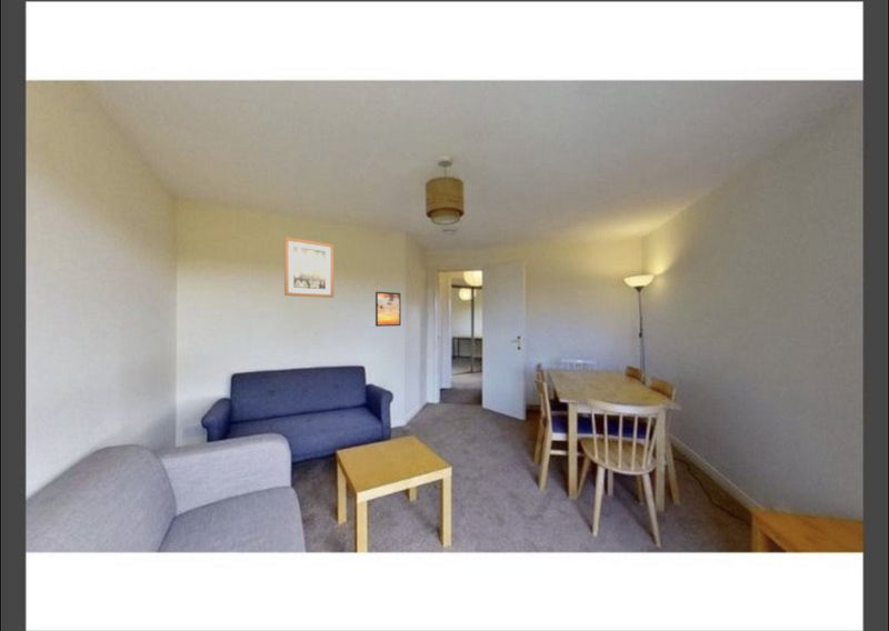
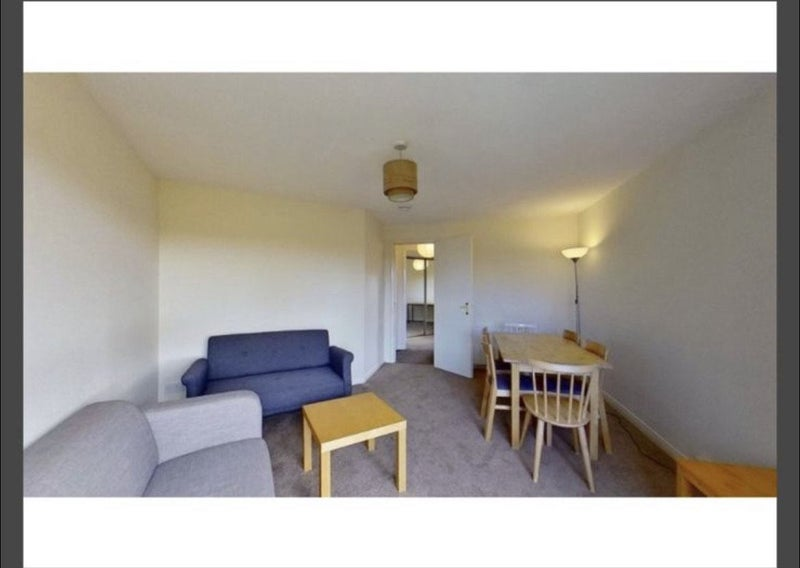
- wall art (310, 268)
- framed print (388, 309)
